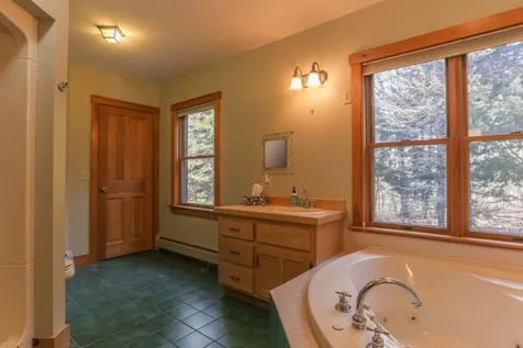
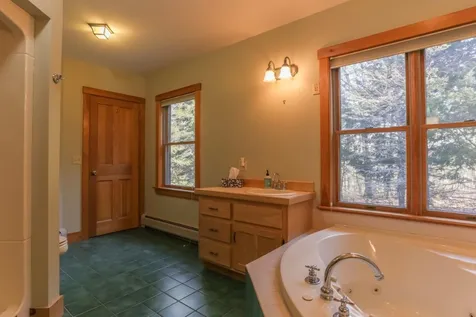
- home mirror (276, 154)
